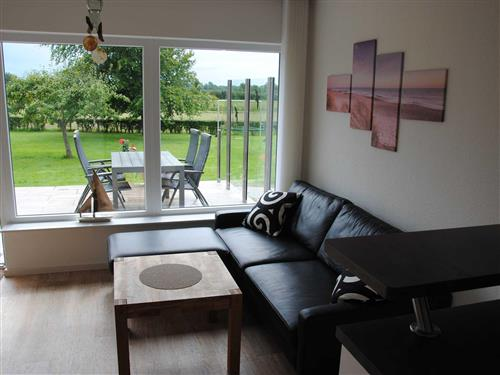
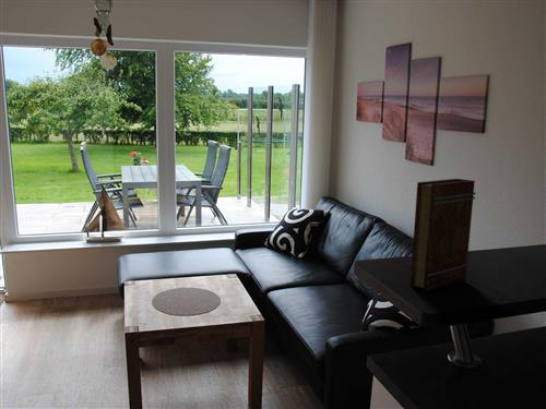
+ book (443, 232)
